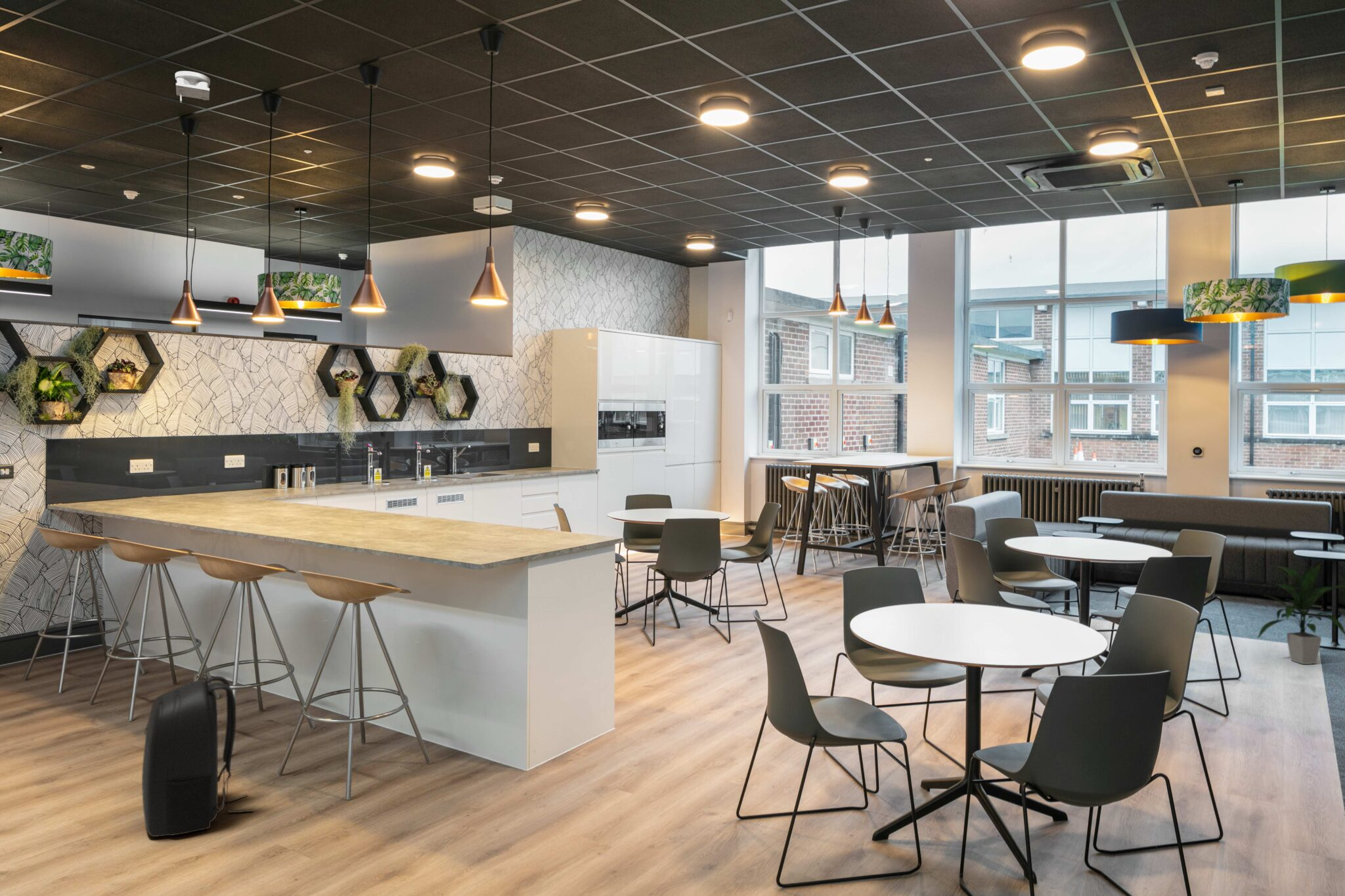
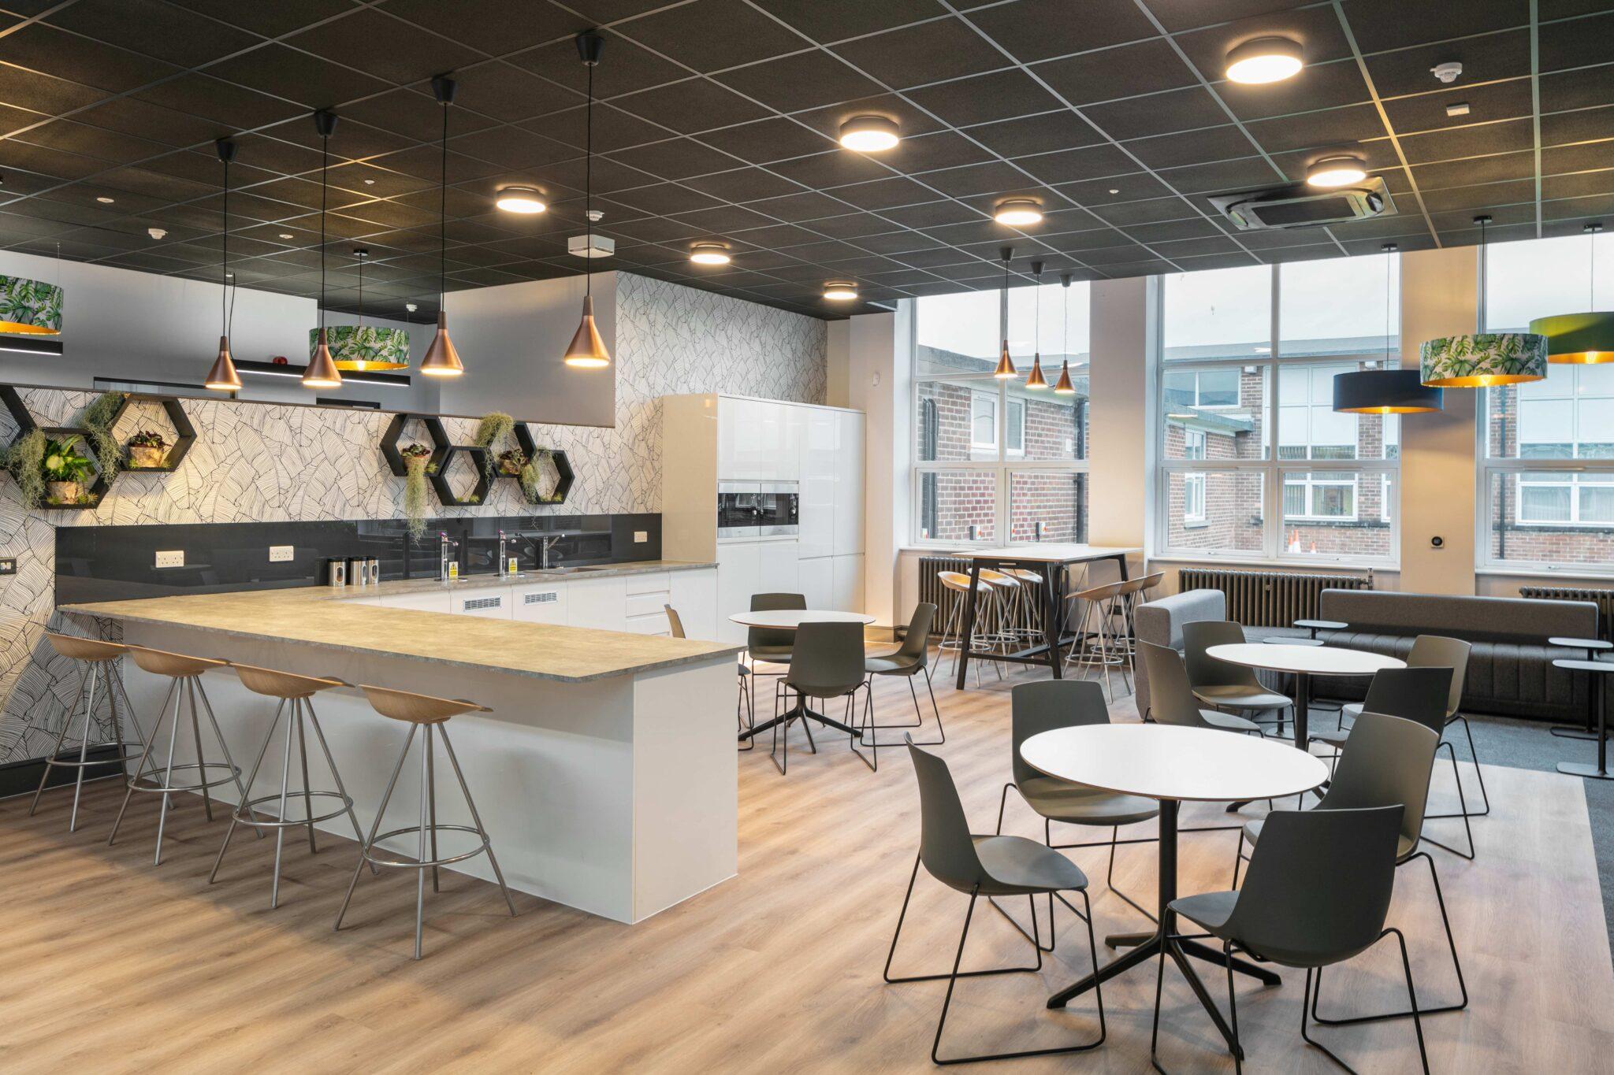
- indoor plant (1299, 610)
- smoke detector (192, 90)
- backpack (198, 744)
